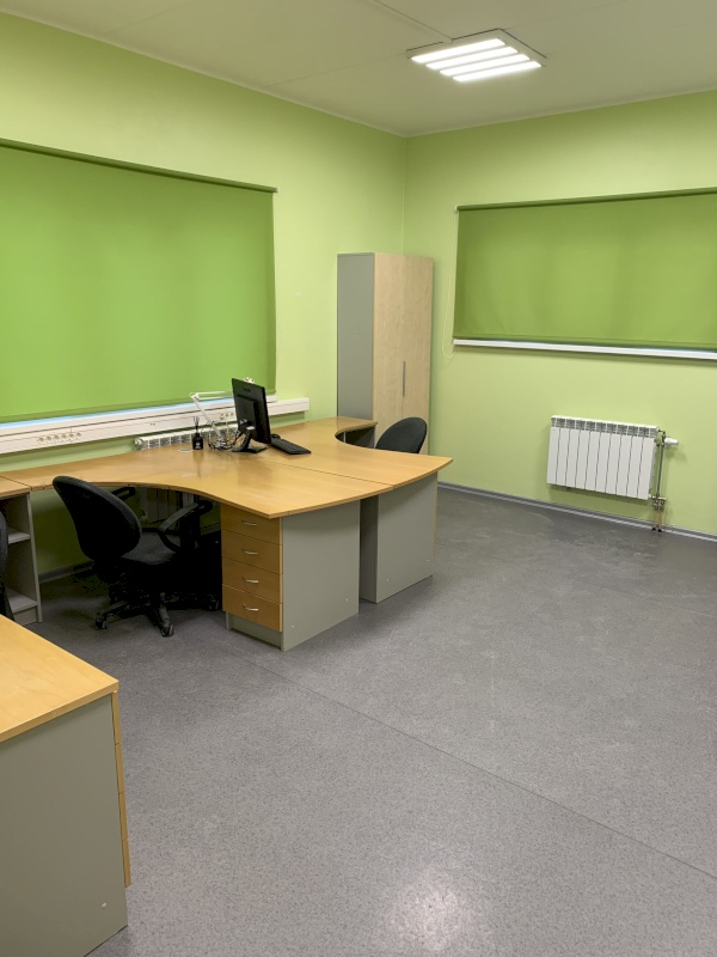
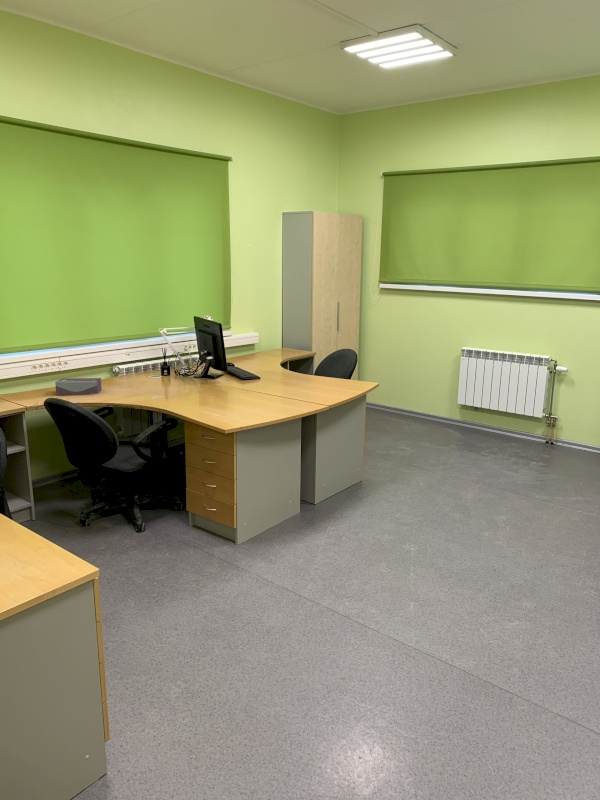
+ tissue box (79, 385)
